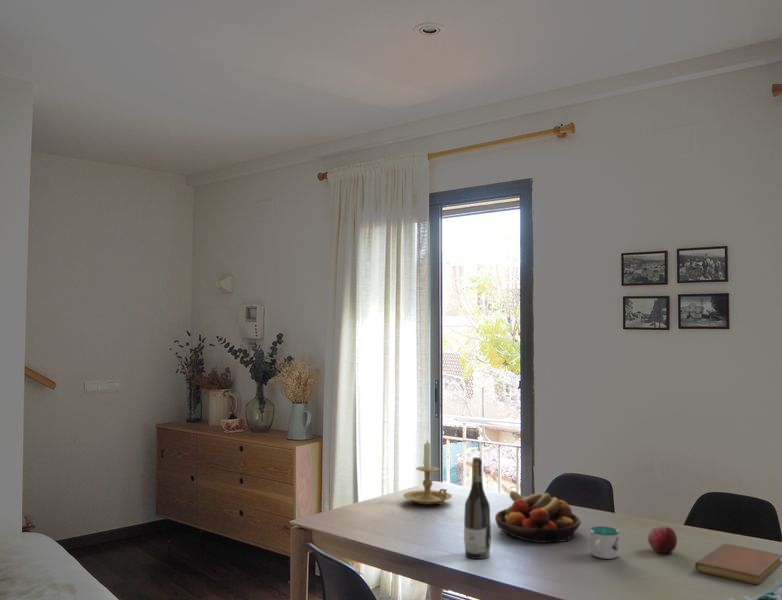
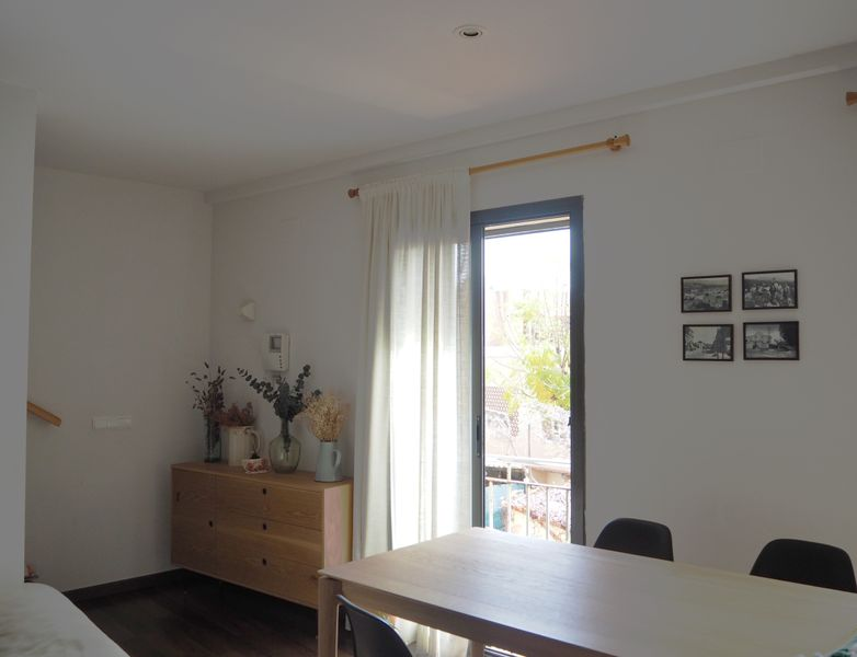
- mug (603, 543)
- notebook (739, 562)
- wine bottle (477, 506)
- apple (662, 538)
- fruit bowl (536, 513)
- candle holder (427, 471)
